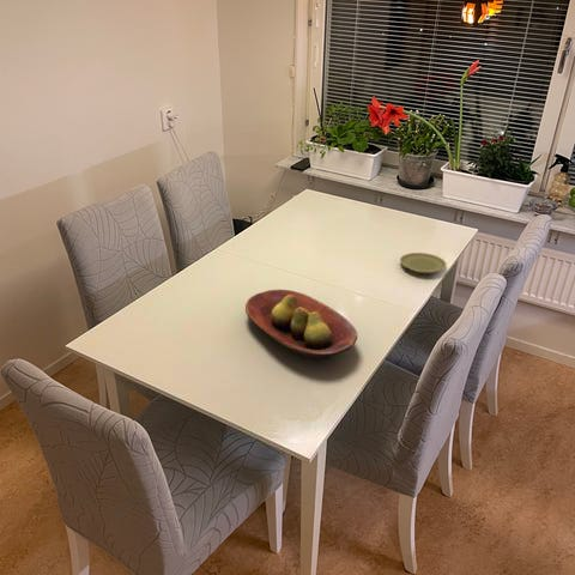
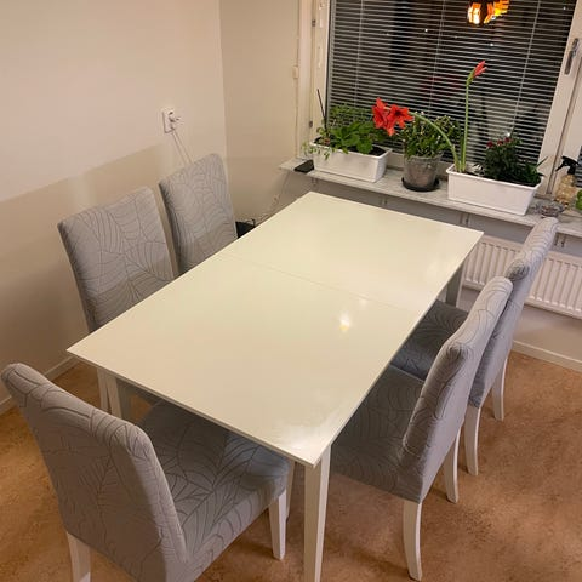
- plate (422, 264)
- fruit bowl (298, 320)
